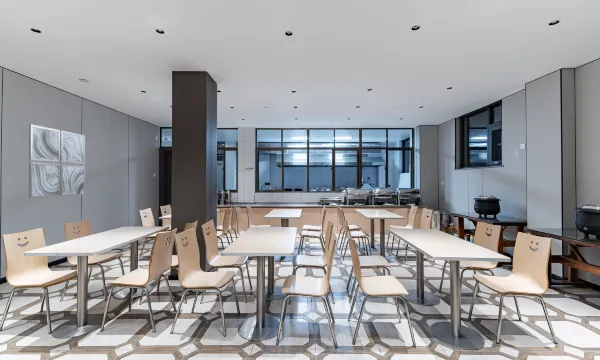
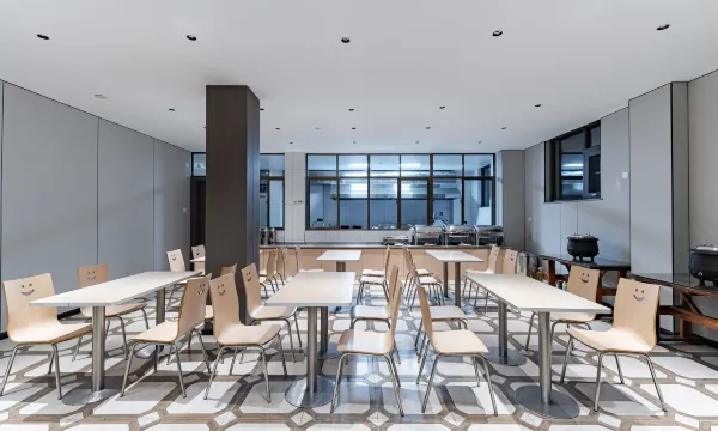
- wall art (60, 162)
